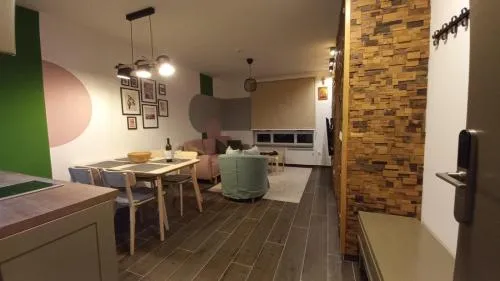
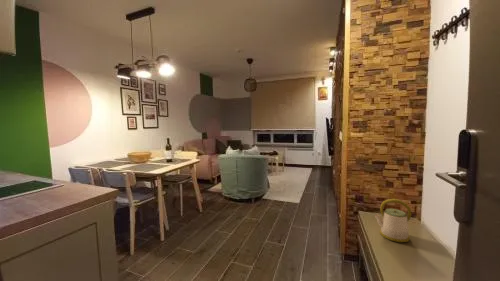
+ kettle (392, 217)
